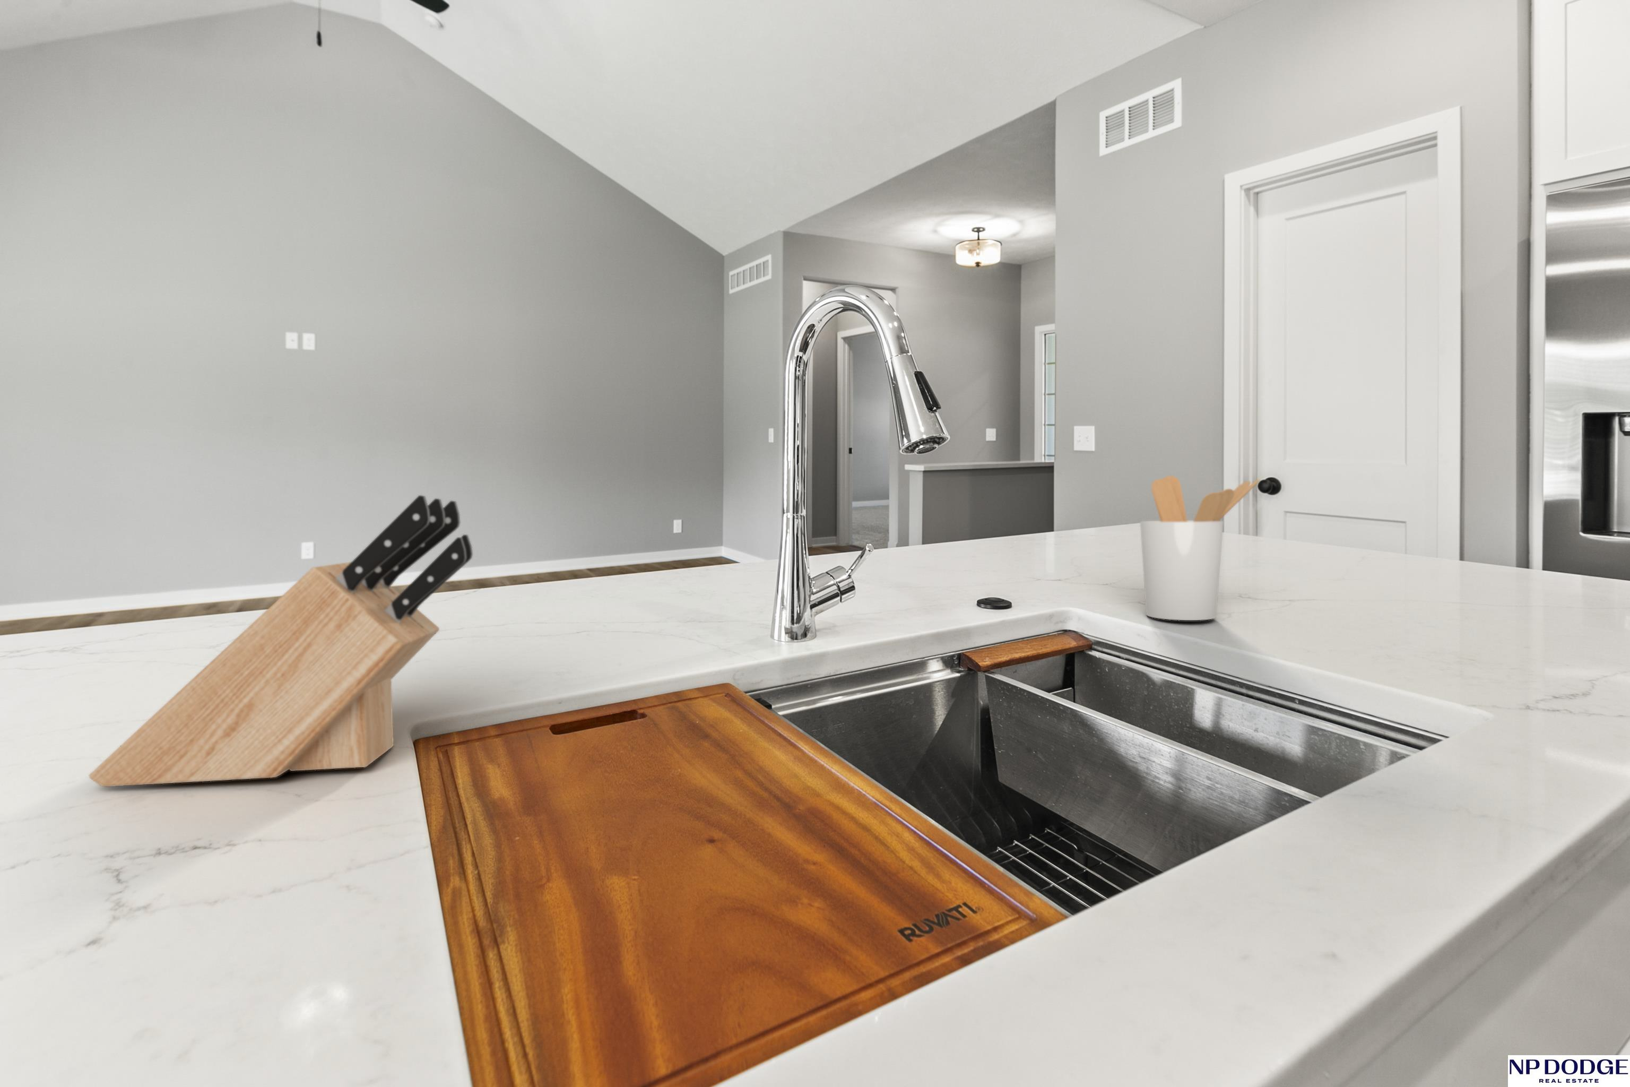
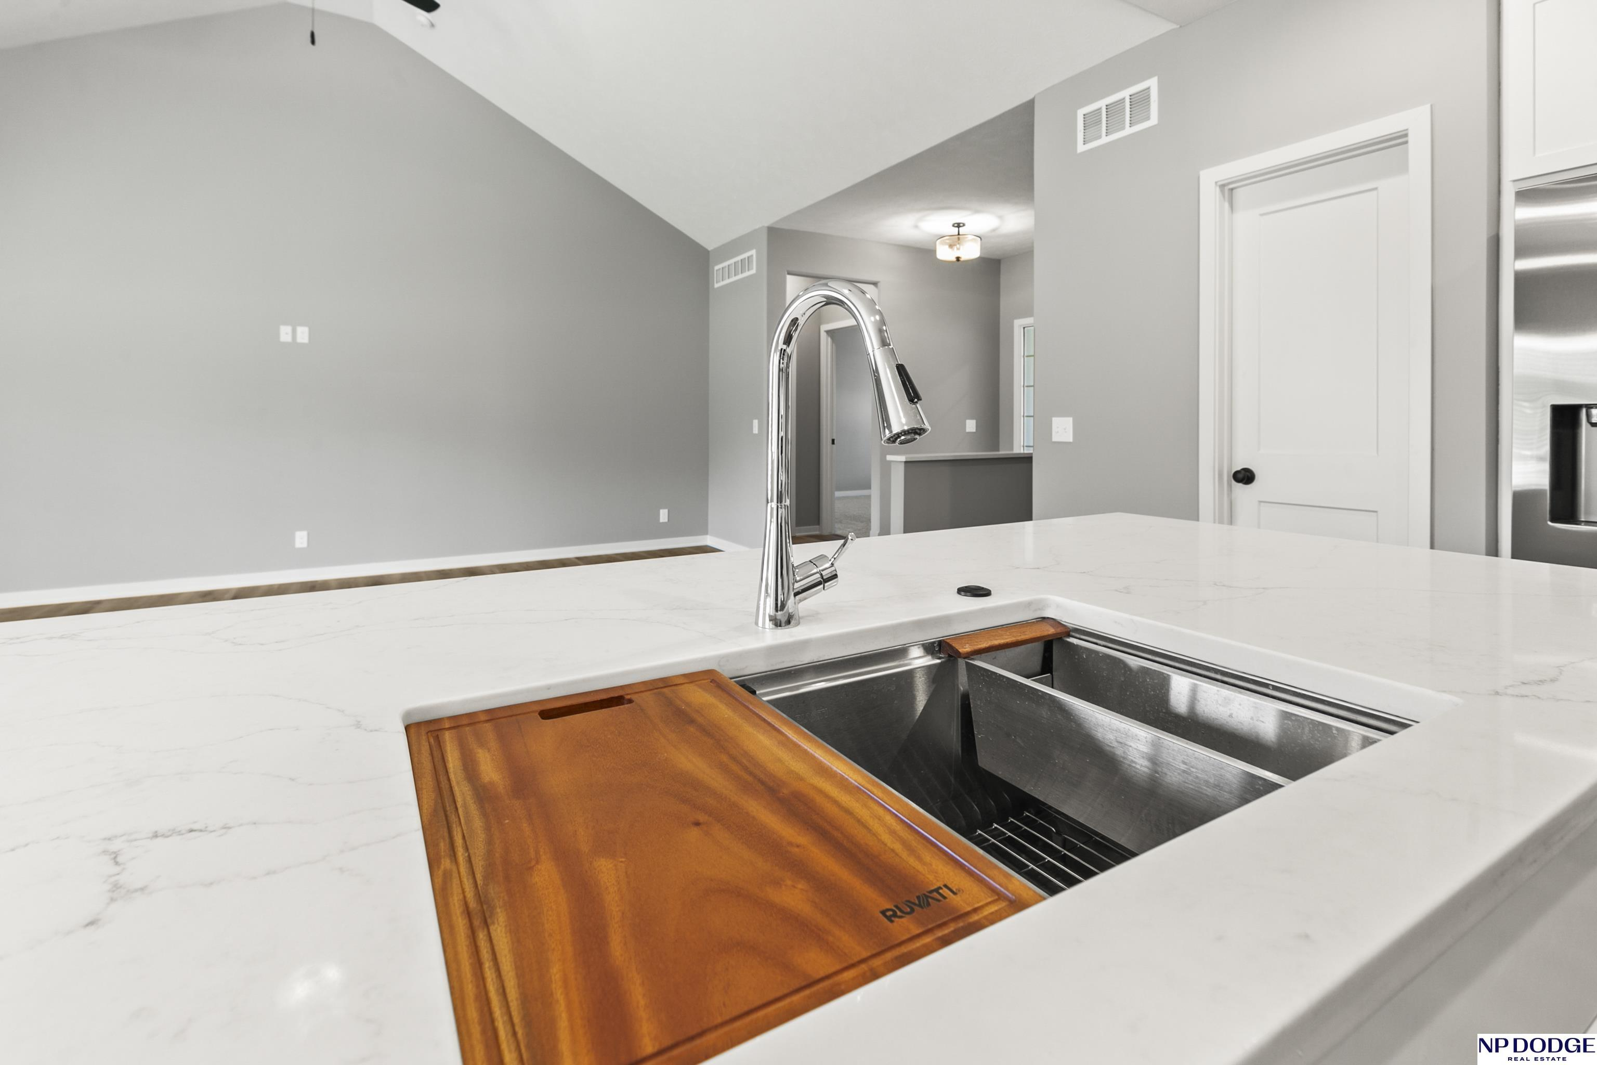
- knife block (302, 630)
- utensil holder (1201, 545)
